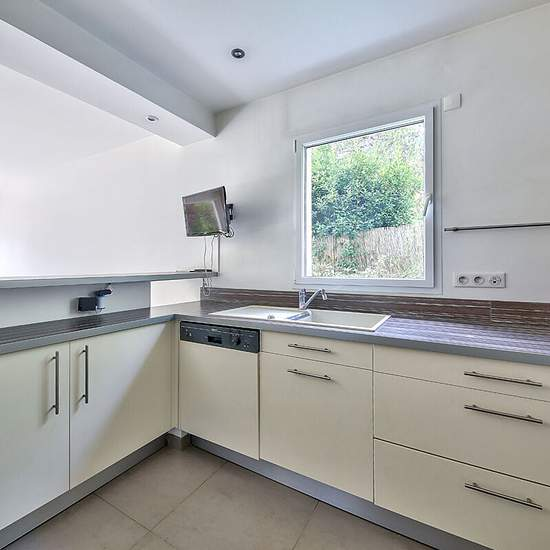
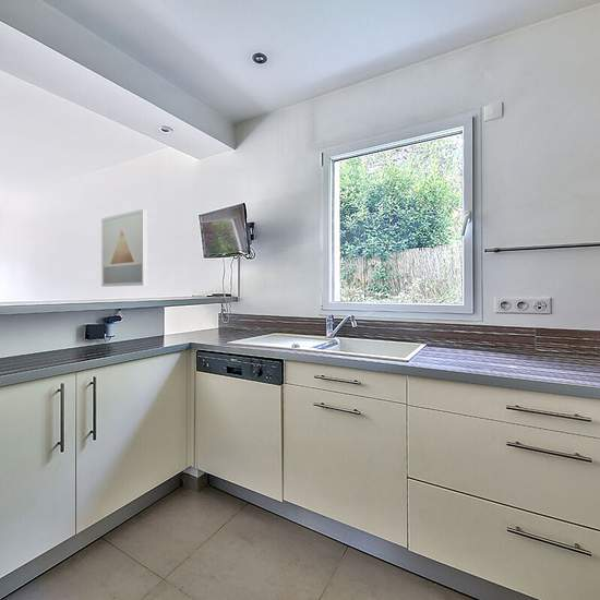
+ wall art (123, 250)
